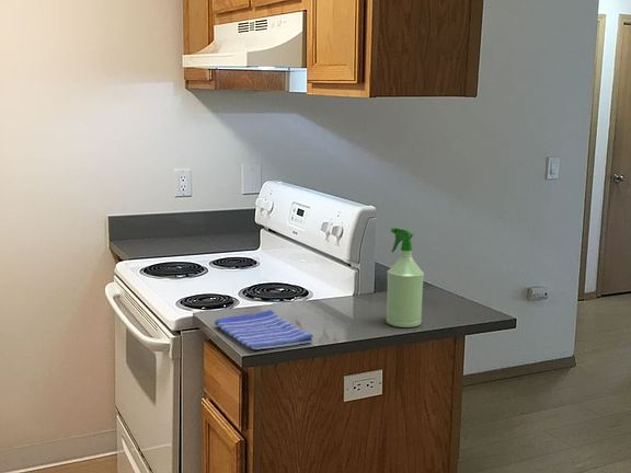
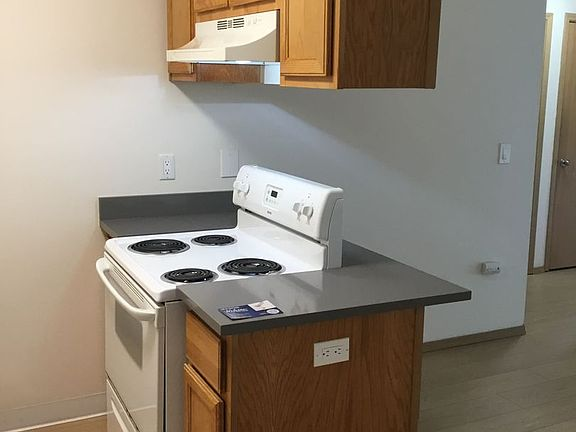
- dish towel (262, 328)
- spray bottle (405, 277)
